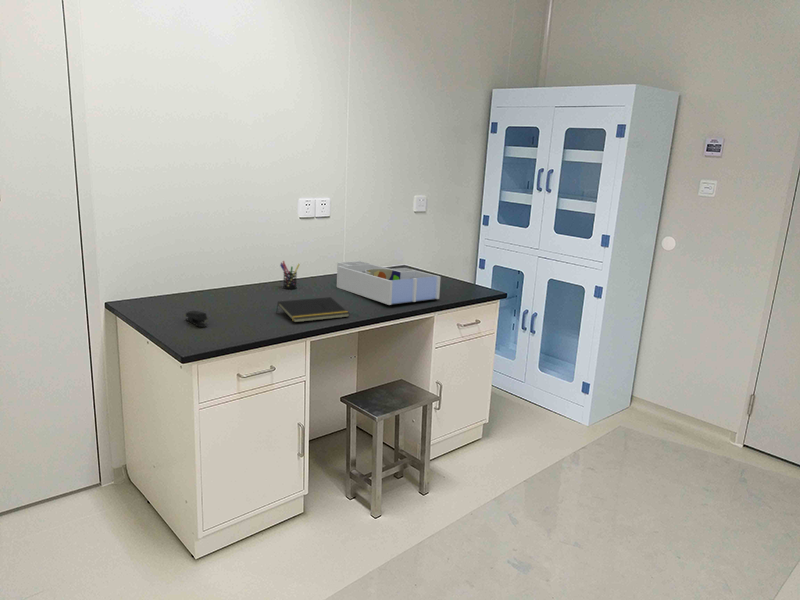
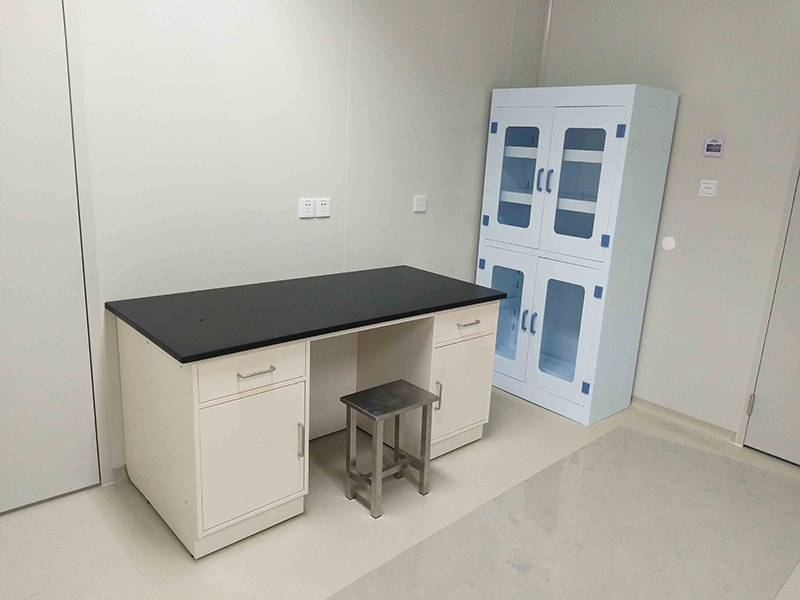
- pen holder (289, 274)
- desk organizer (381, 280)
- notepad (313, 309)
- stapler (196, 316)
